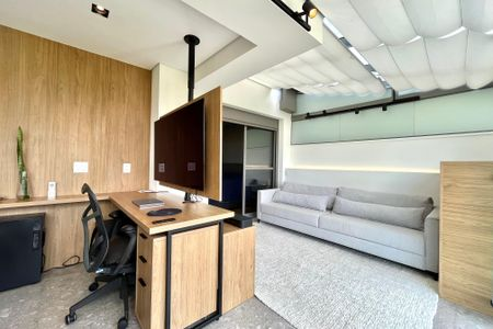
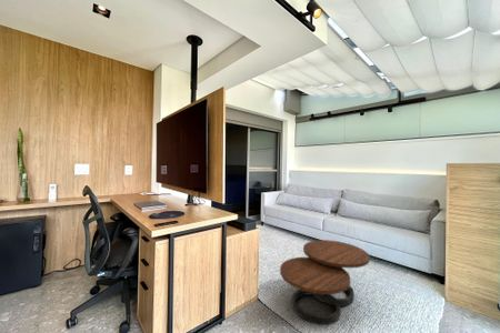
+ coffee table (324, 278)
